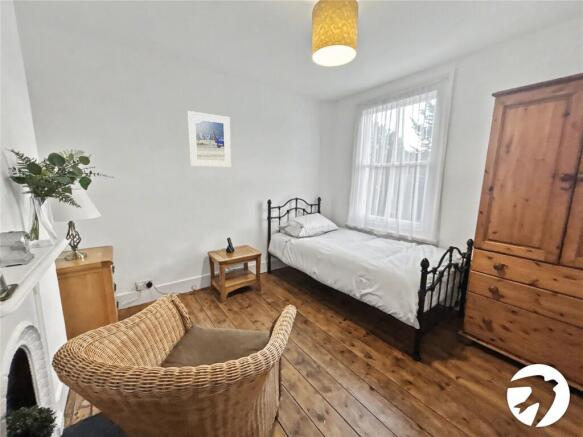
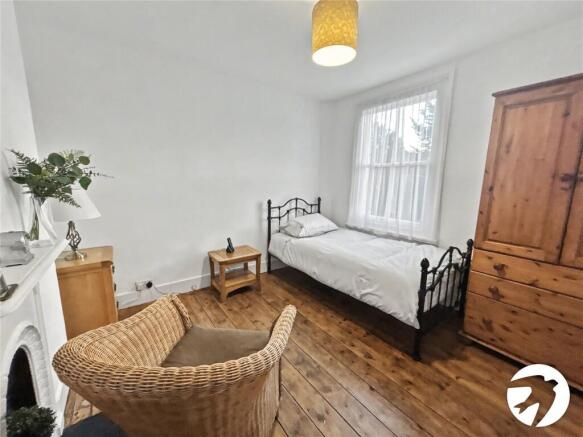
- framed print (210, 141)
